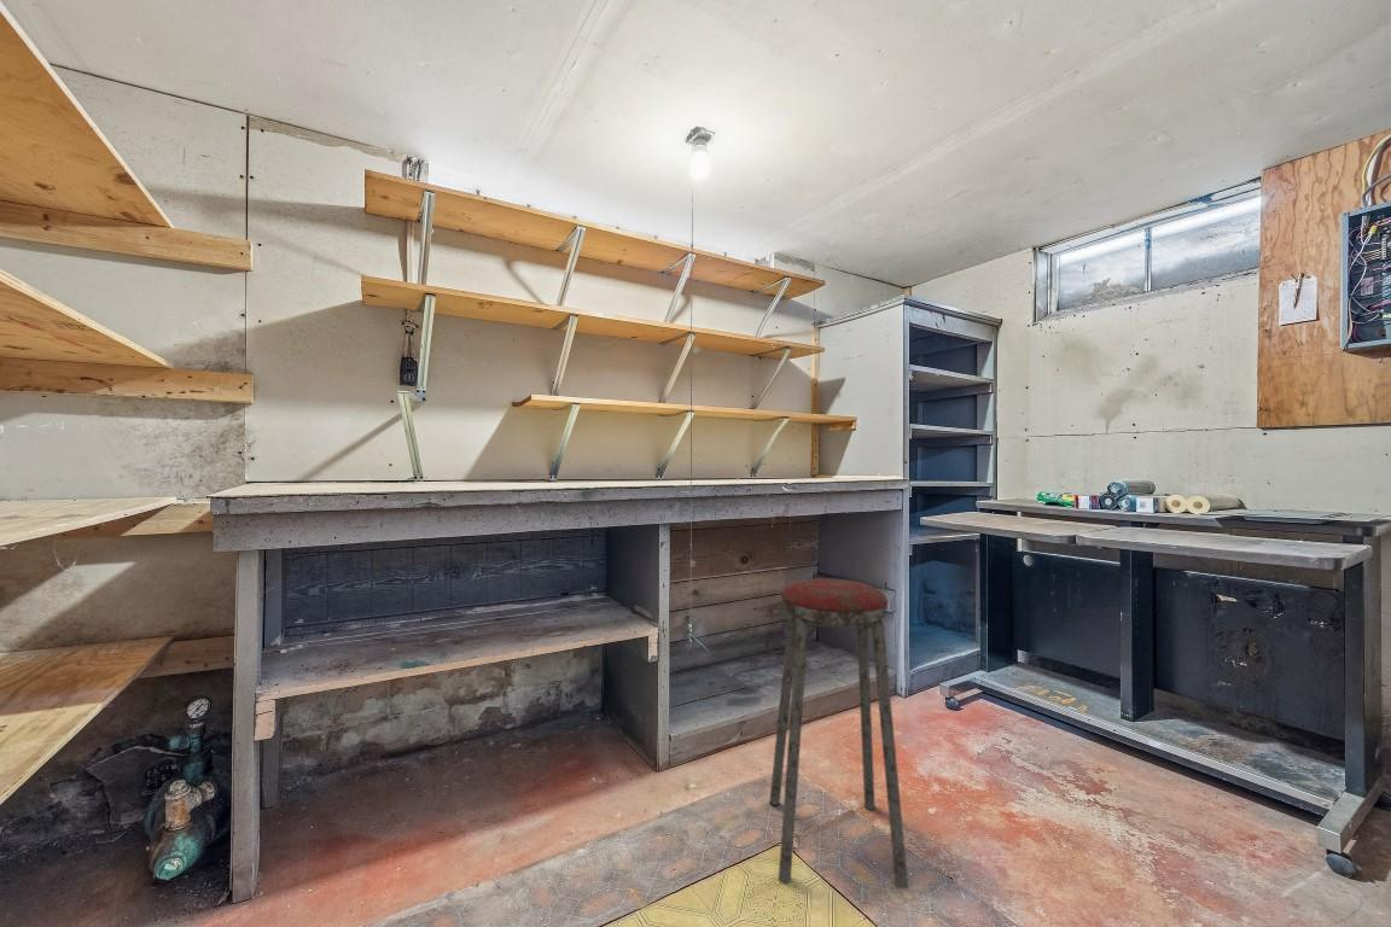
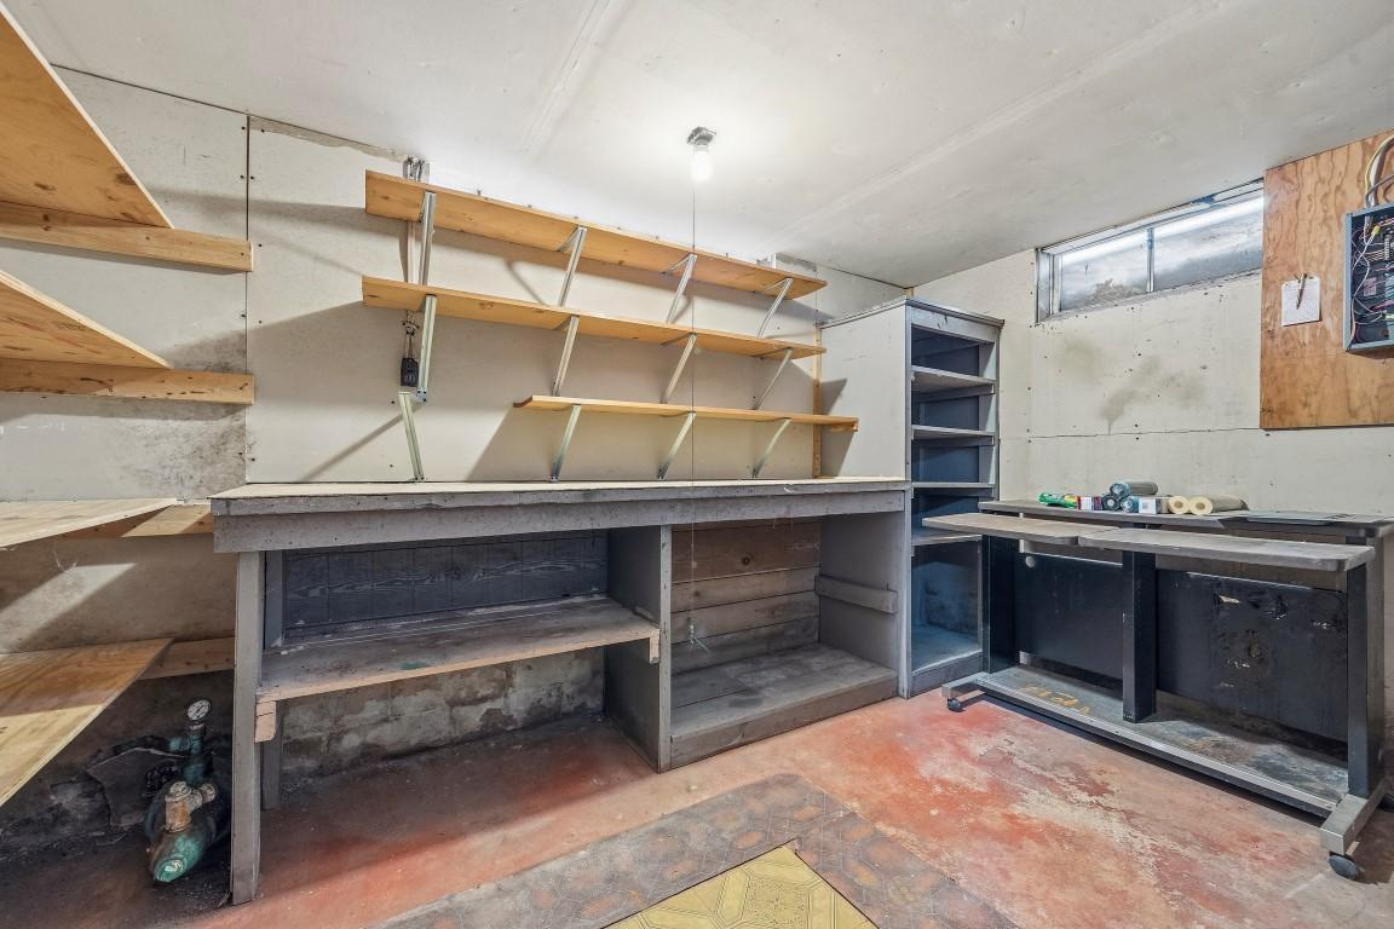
- music stool (860, 706)
